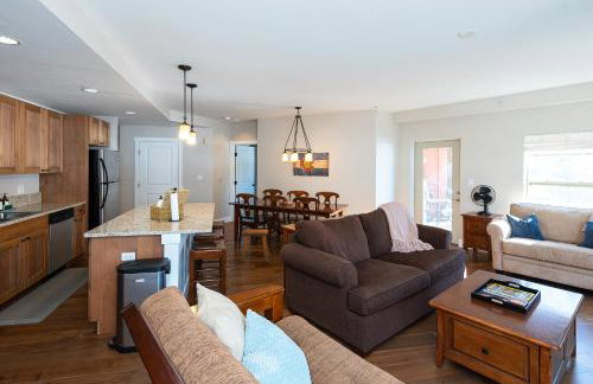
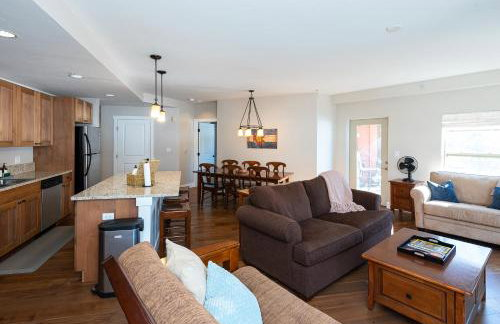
- stool (255, 247)
